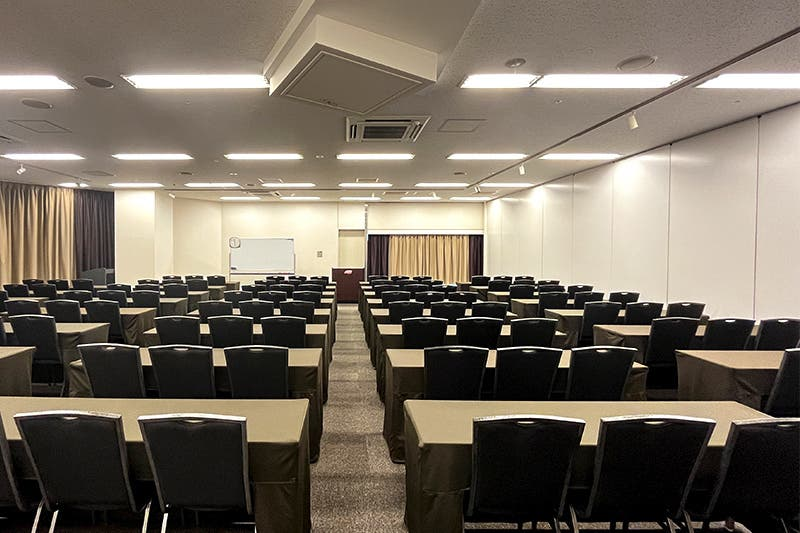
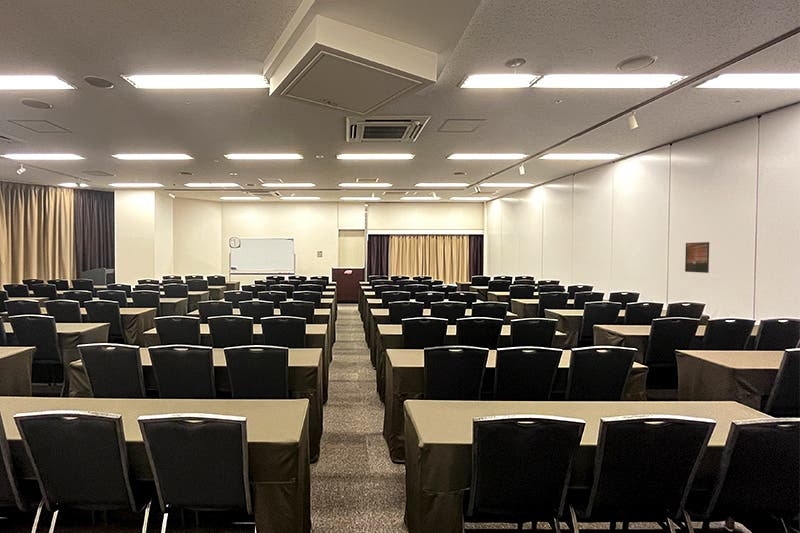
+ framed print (696, 257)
